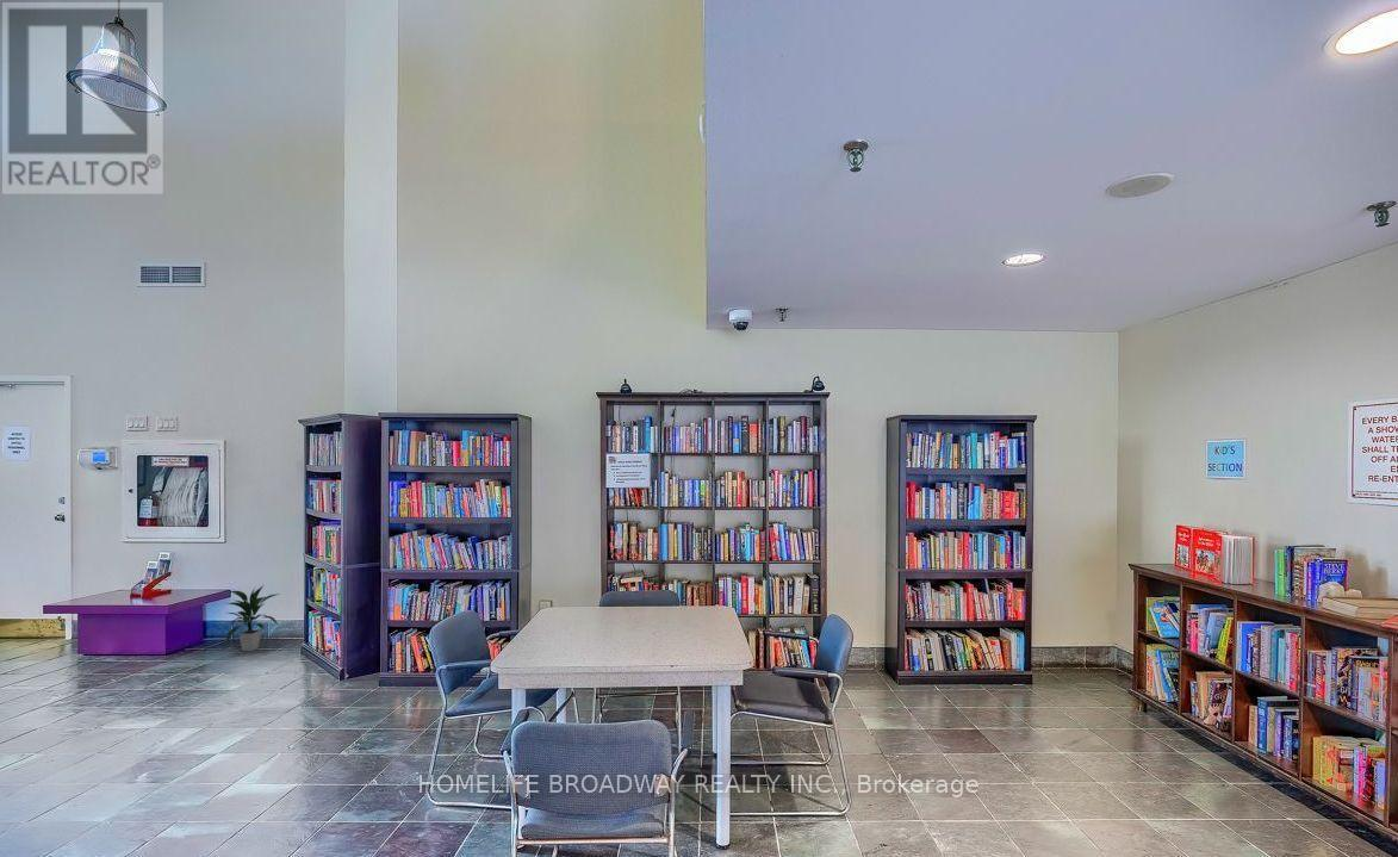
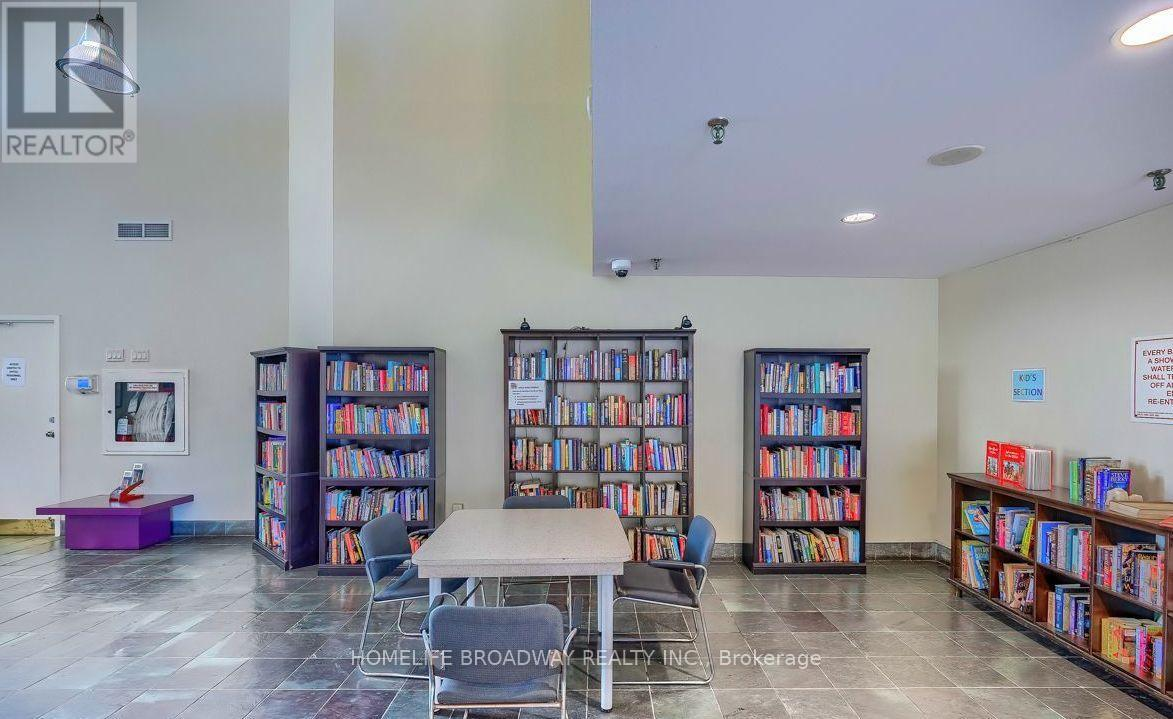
- indoor plant (247, 616)
